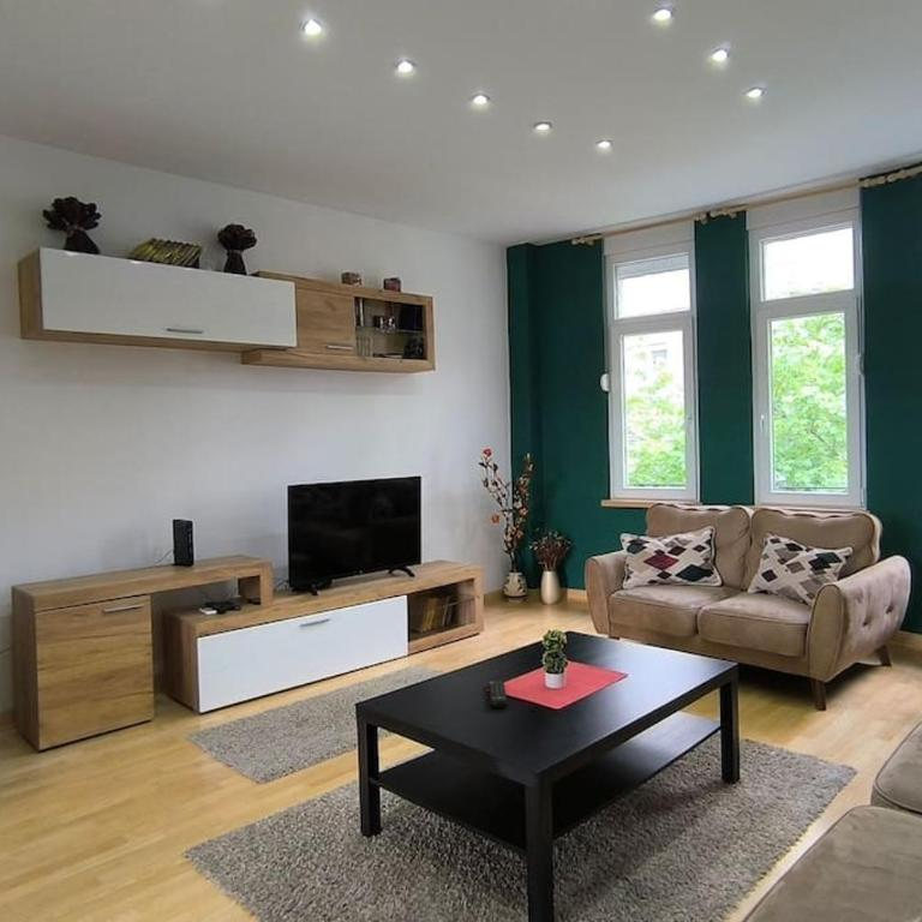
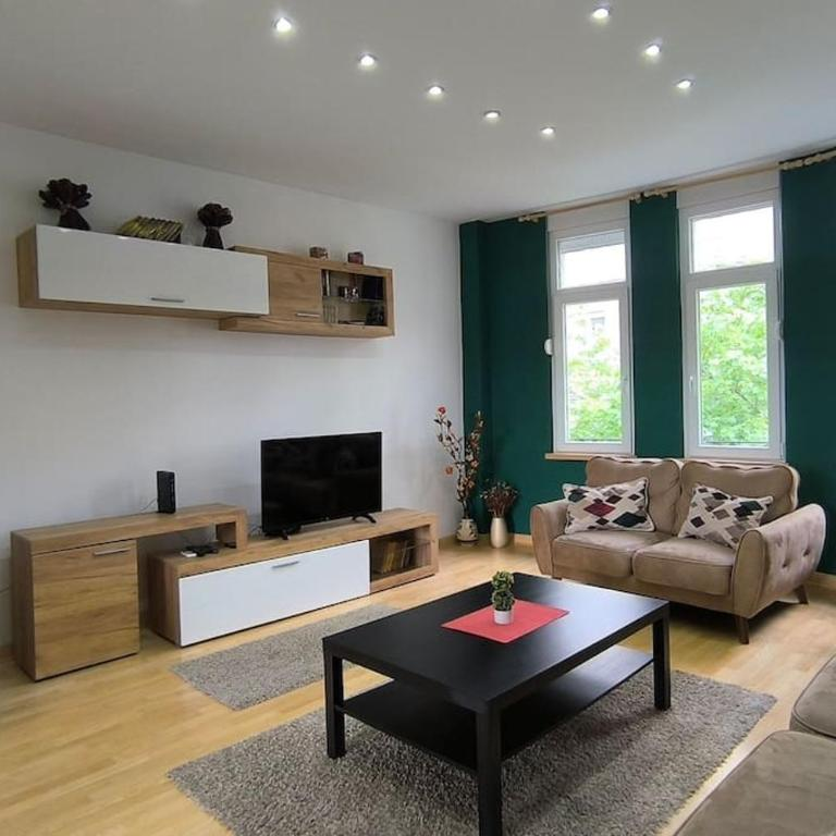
- remote control (497, 693)
